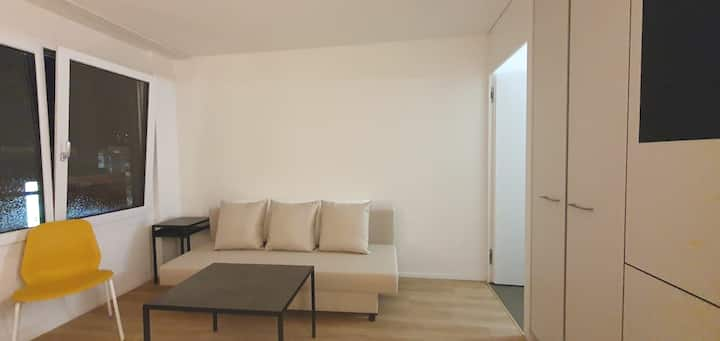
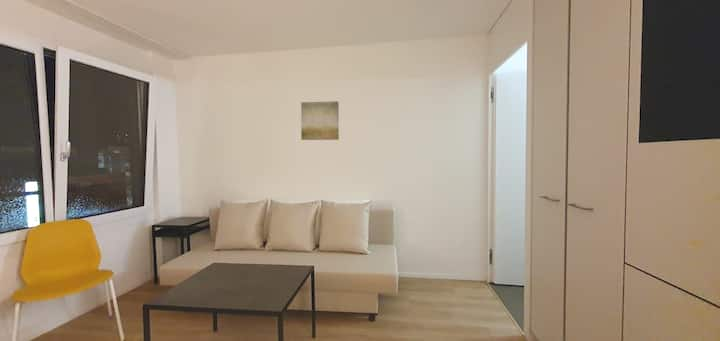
+ wall art (319, 120)
